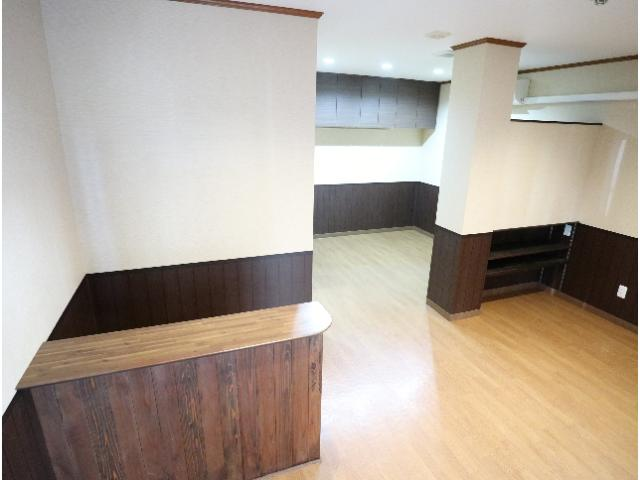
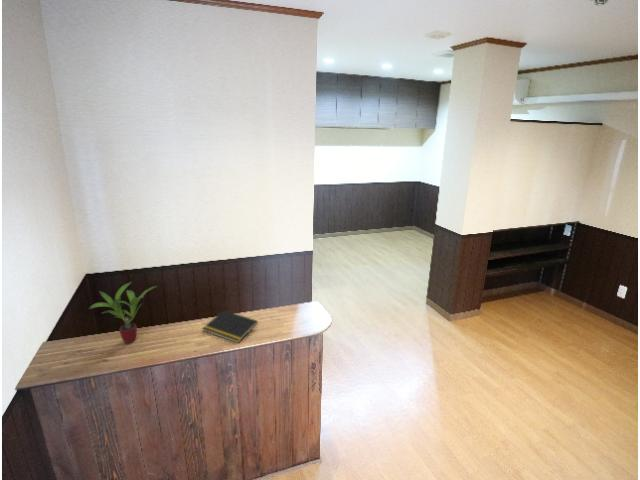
+ notepad (230, 325)
+ potted plant (127, 317)
